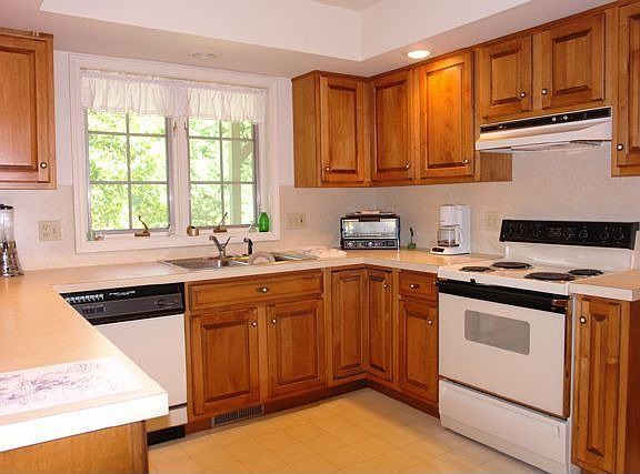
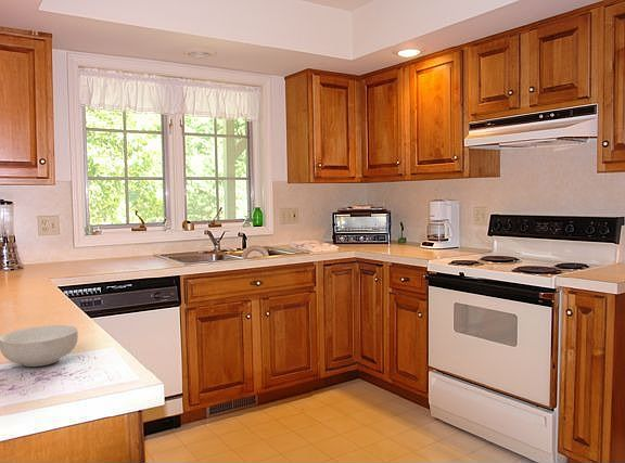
+ cereal bowl (39, 347)
